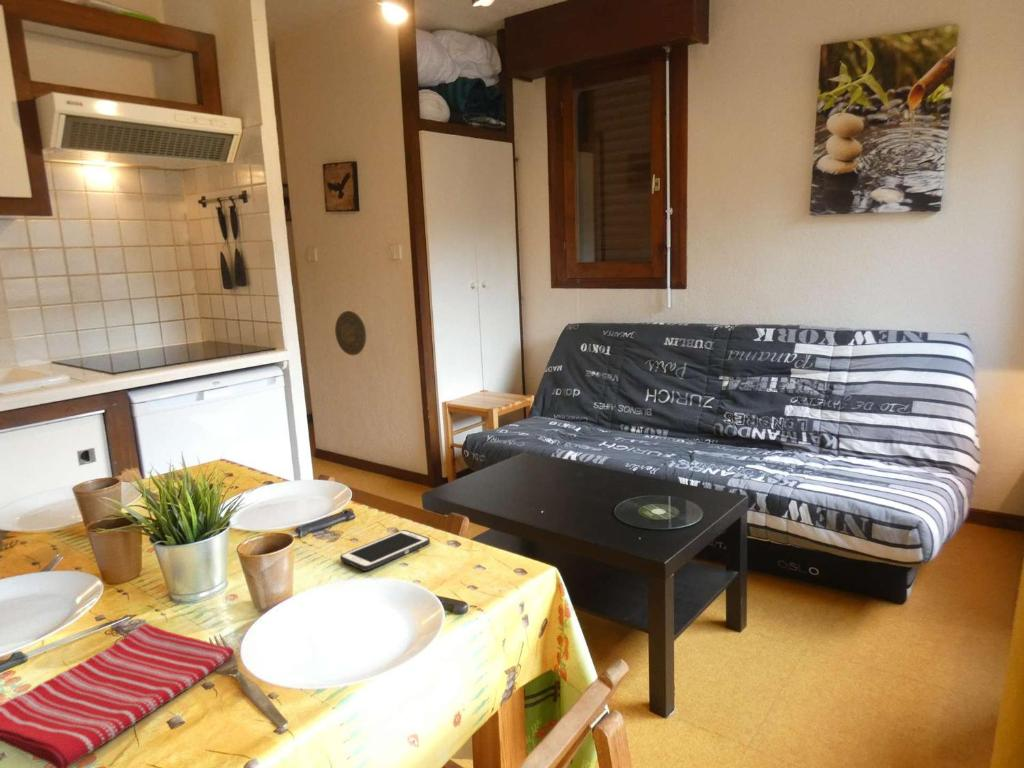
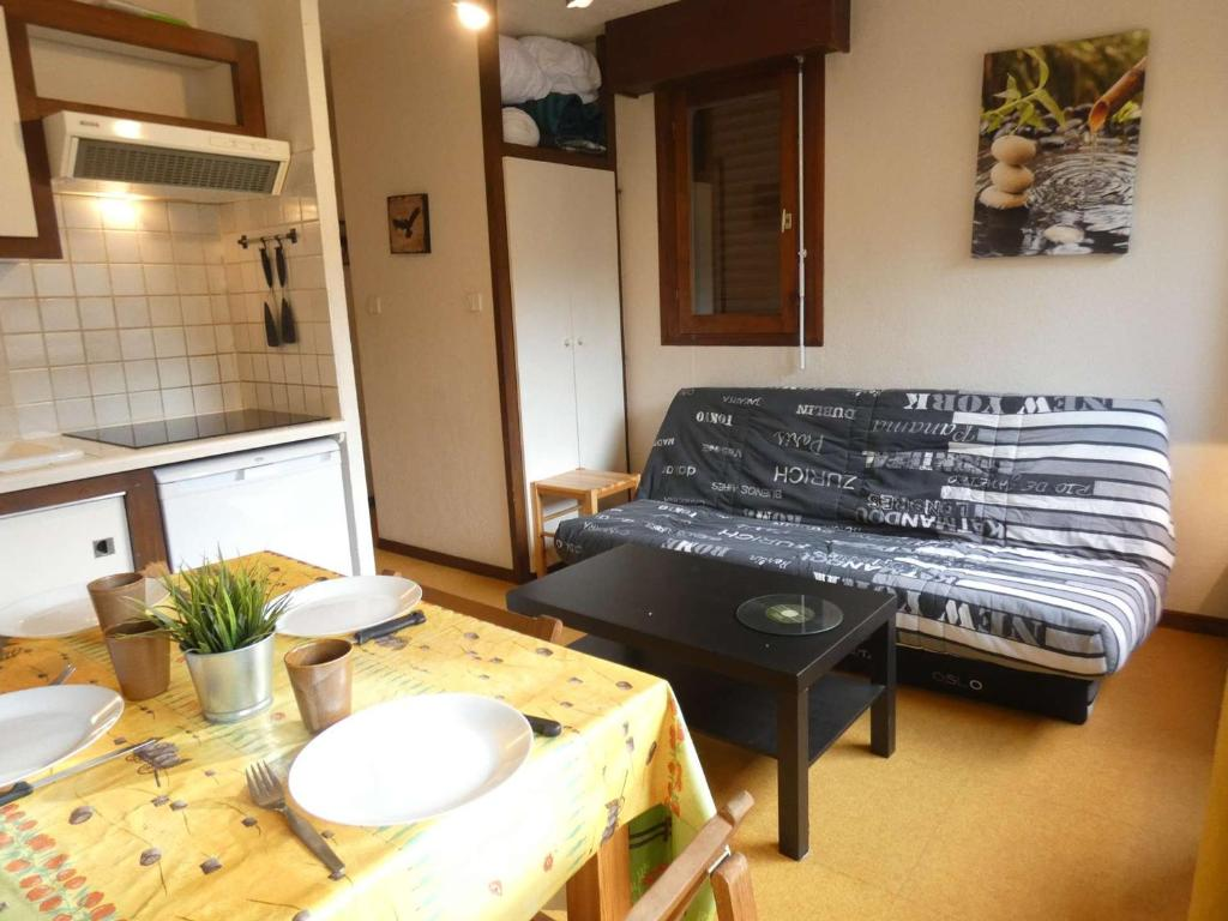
- cell phone (386, 549)
- dish towel (111, 684)
- decorative plate (349, 333)
